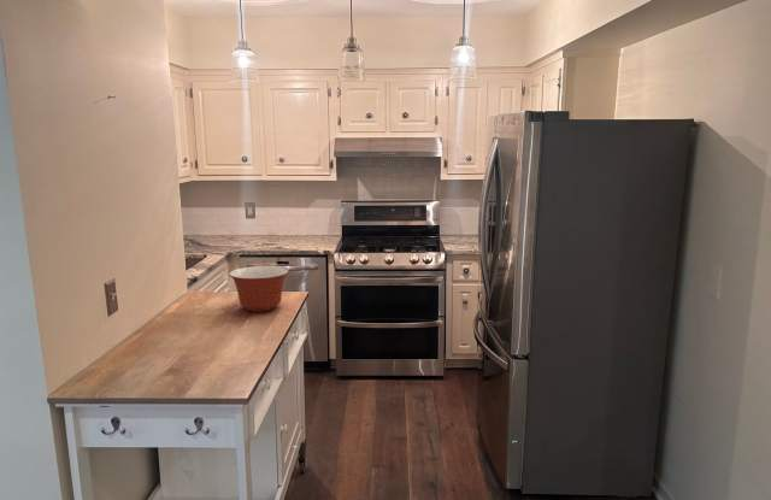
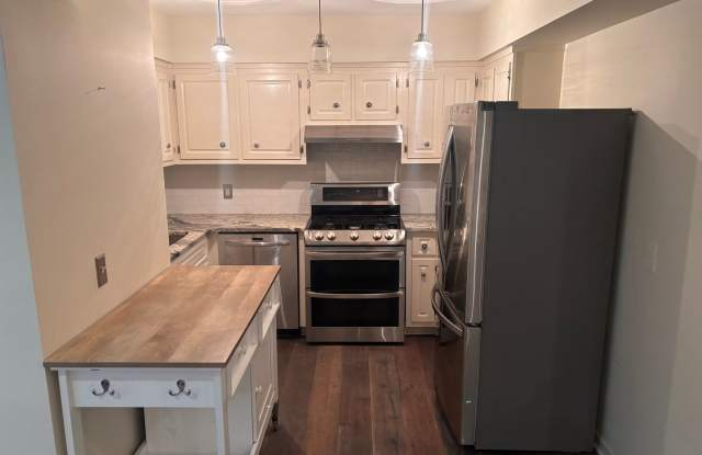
- mixing bowl (259, 289)
